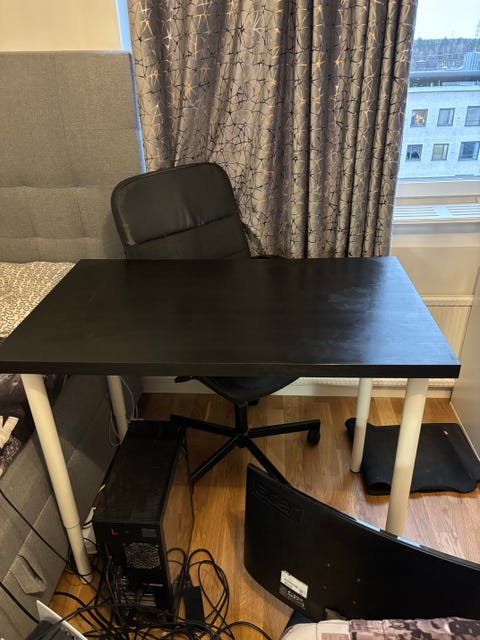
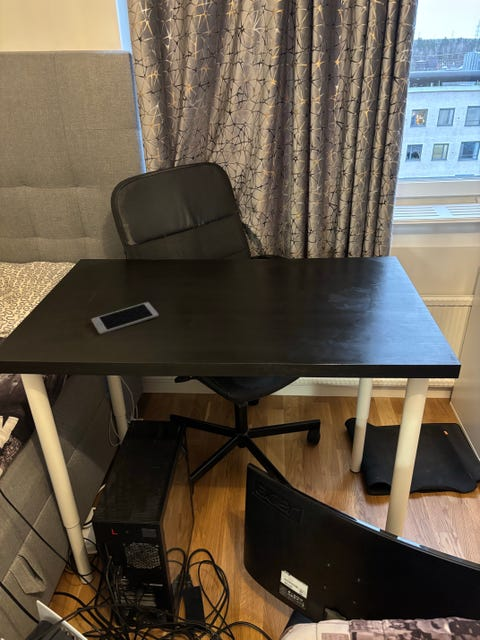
+ cell phone (125, 317)
